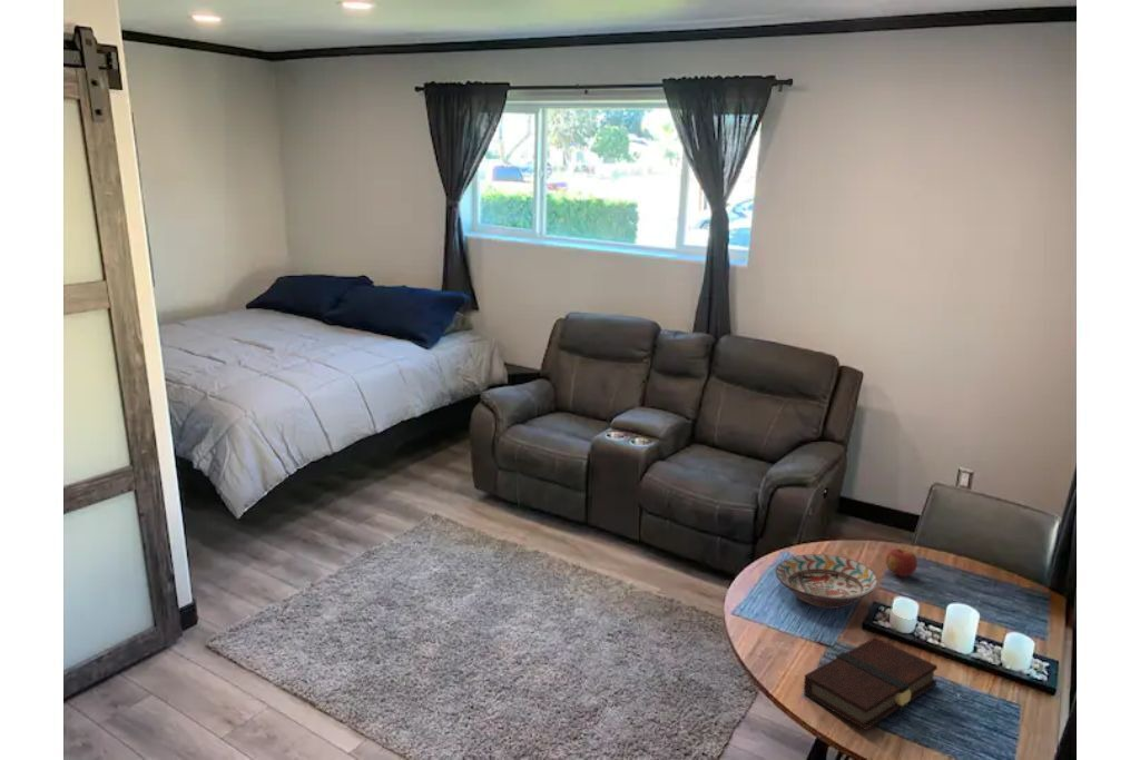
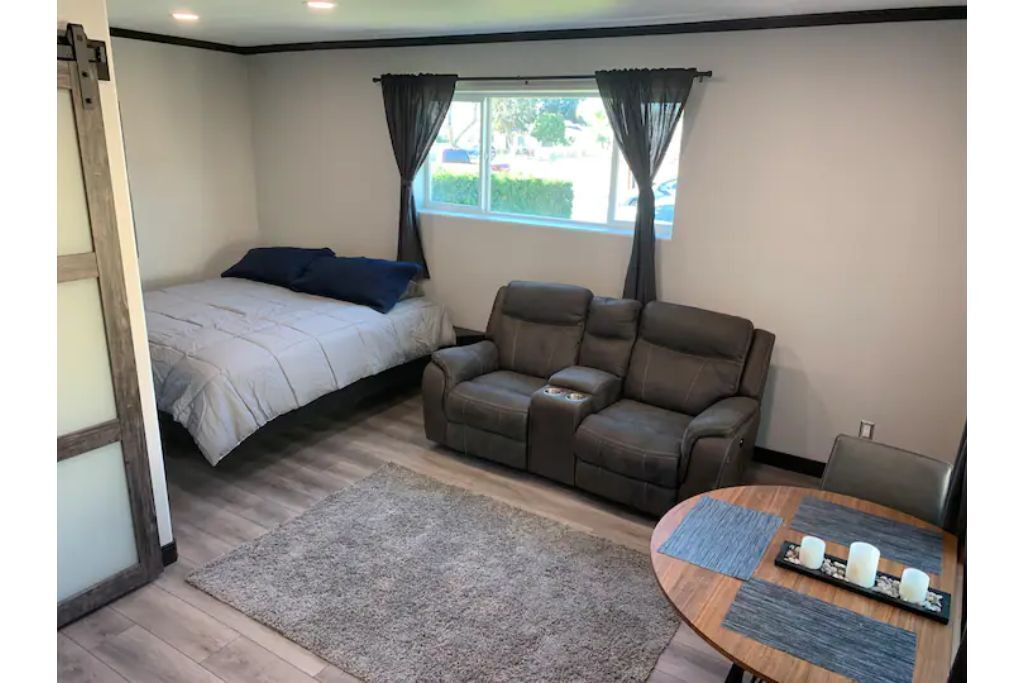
- book (871, 680)
- decorative bowl (825, 585)
- apple (901, 561)
